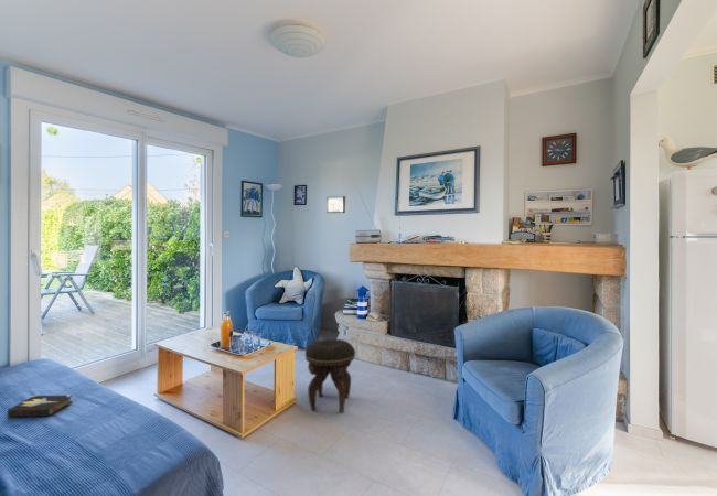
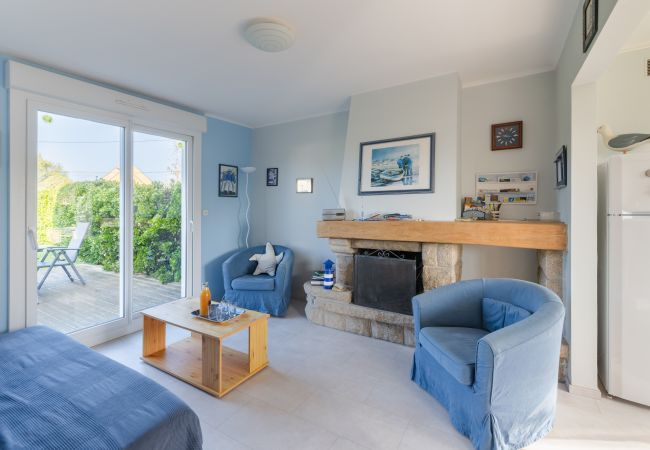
- hardback book (41, 405)
- footstool (330, 373)
